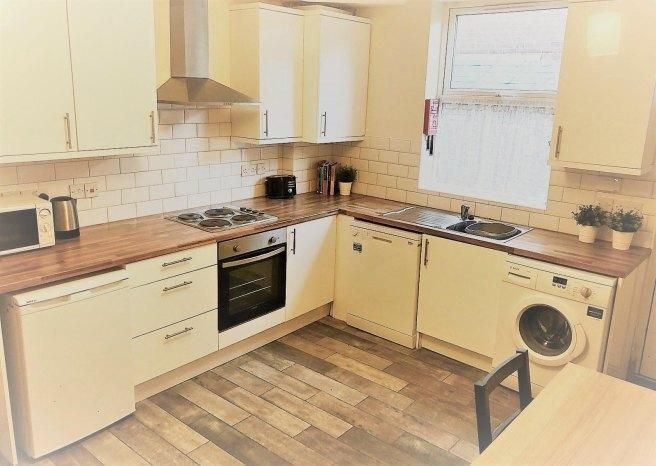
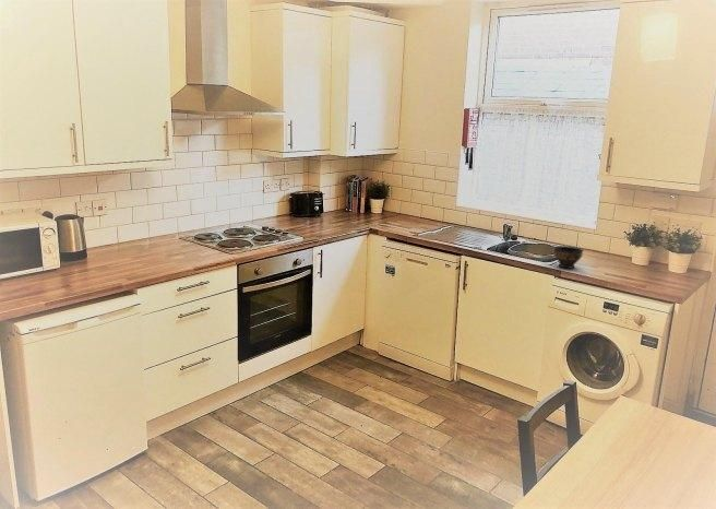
+ bowl (568, 257)
